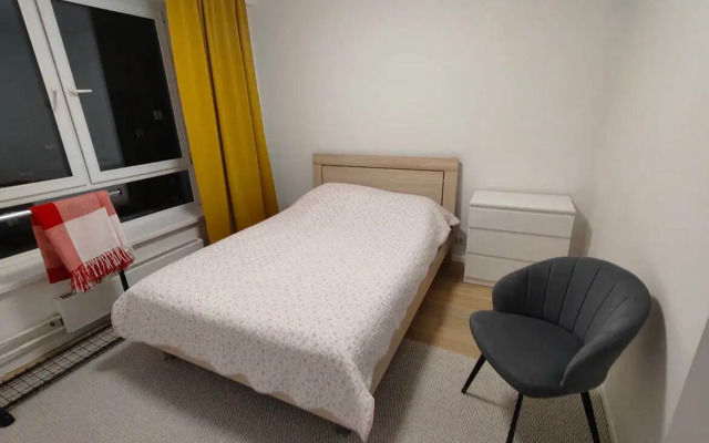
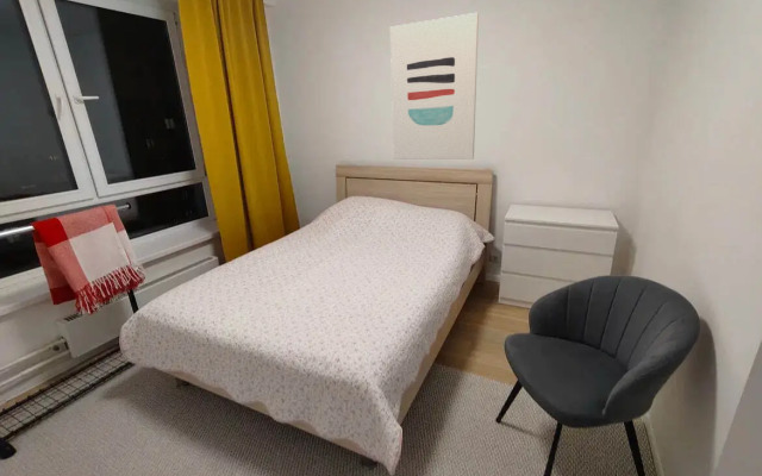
+ wall art (432, 93)
